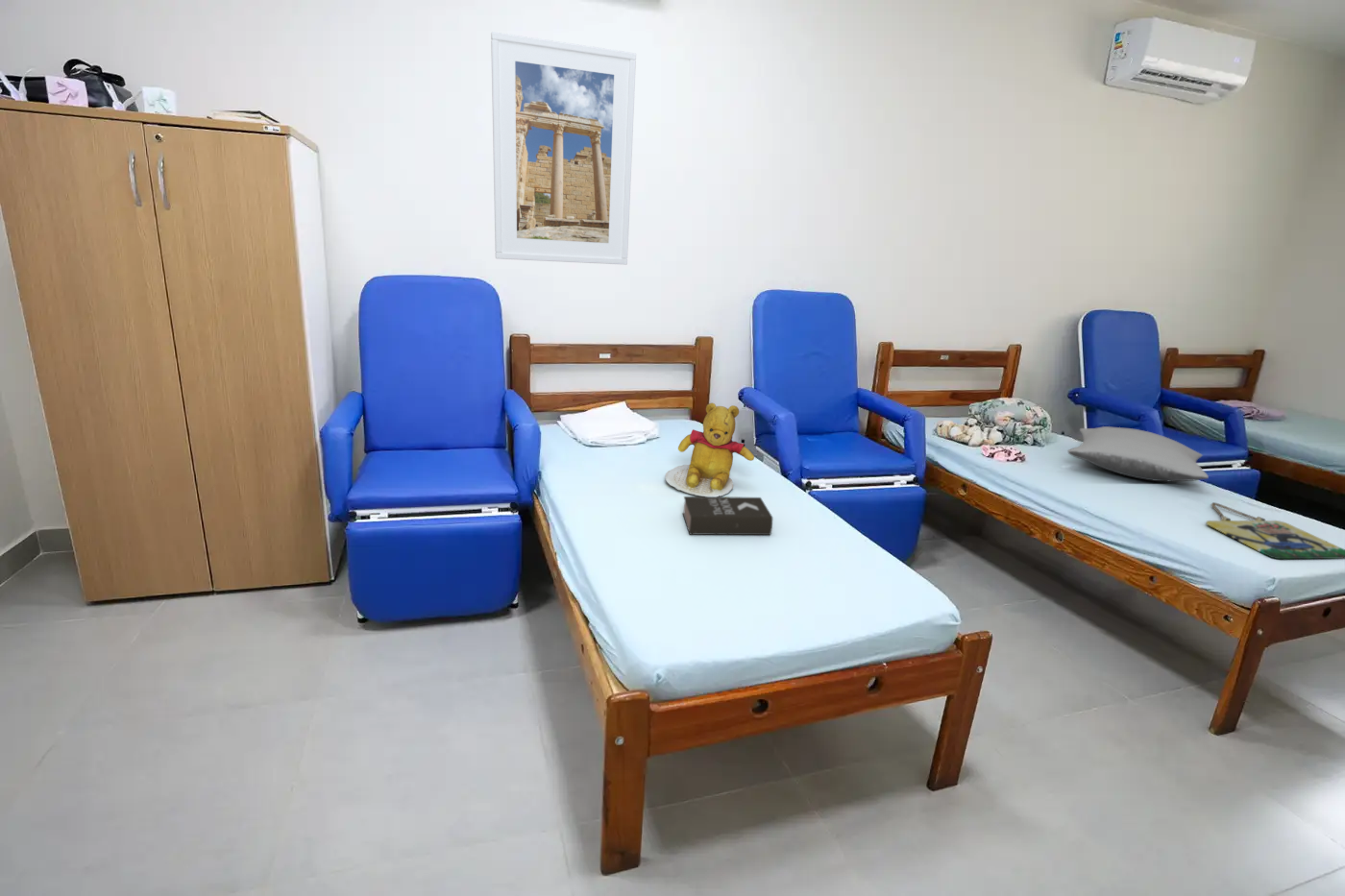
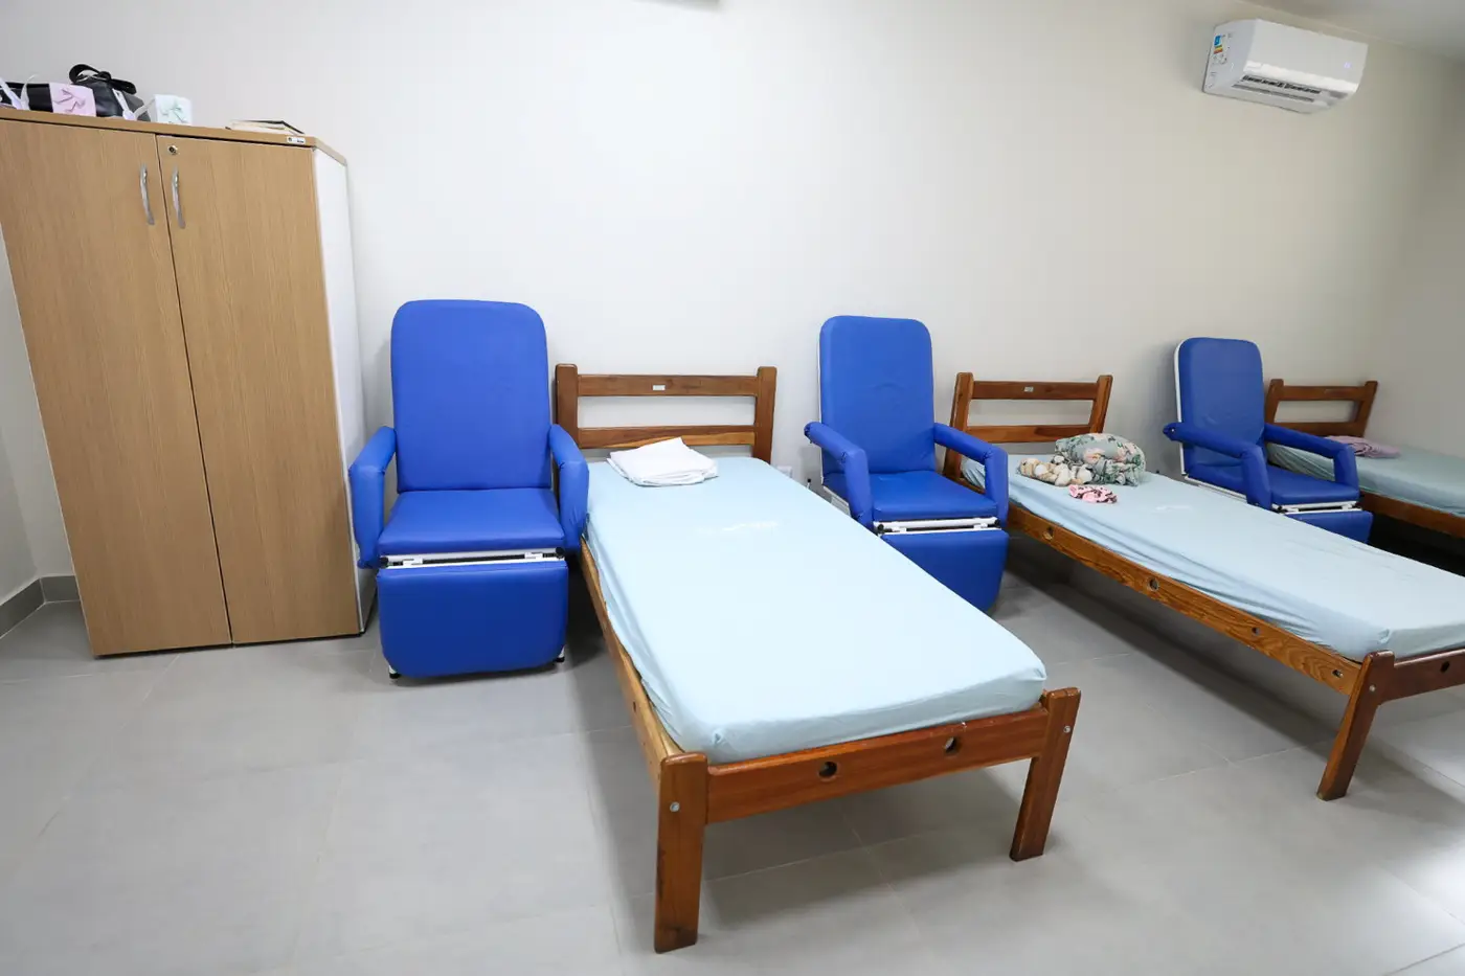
- home sign (1256, 527)
- book (726, 515)
- pillow (1137, 452)
- teddy bear (710, 445)
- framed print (564, 157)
